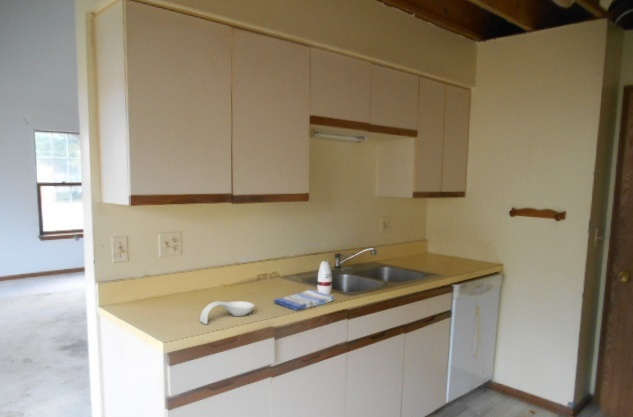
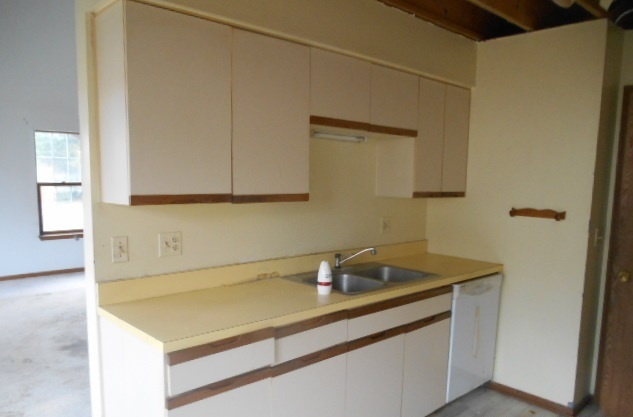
- dish towel (304, 299)
- spoon rest (228, 308)
